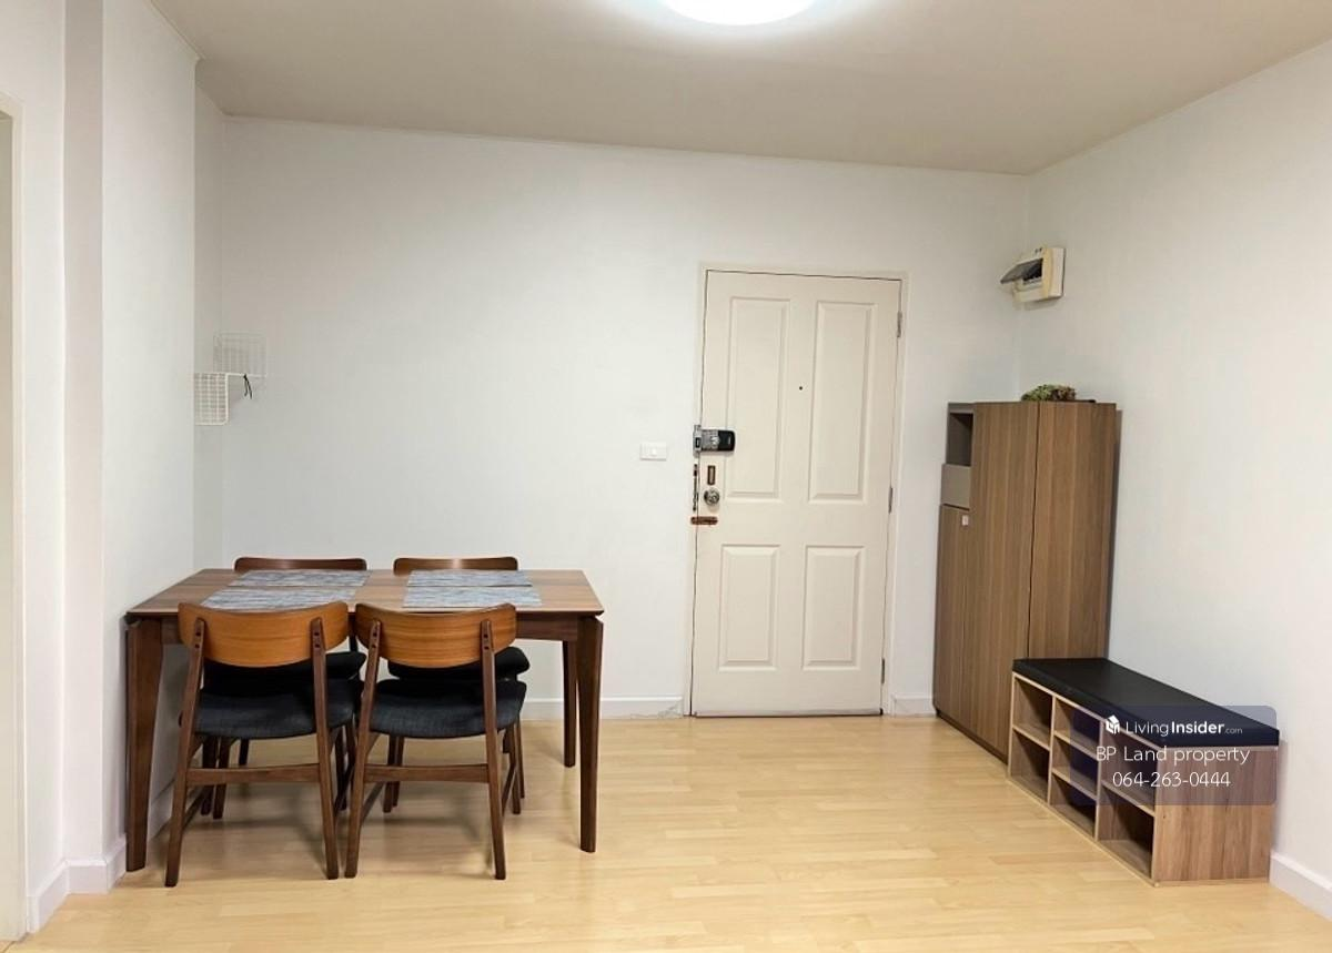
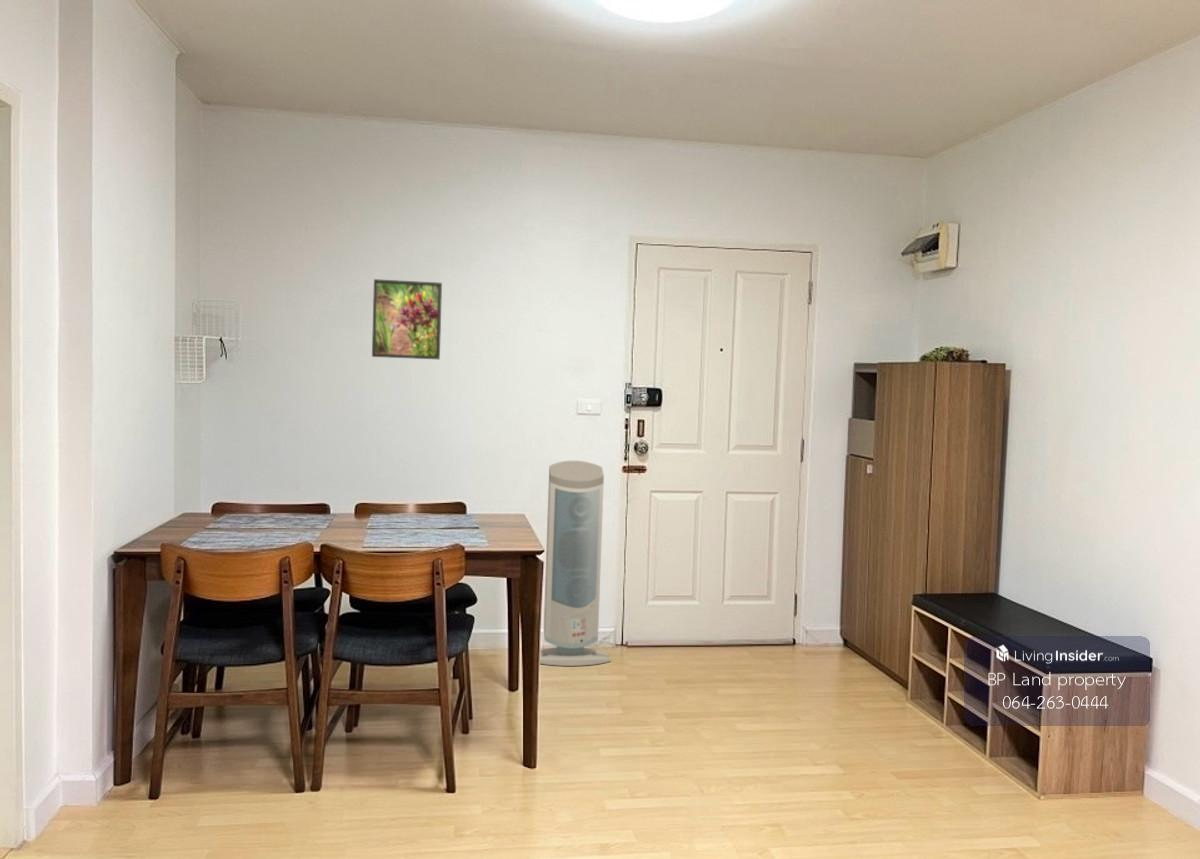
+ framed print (407, 319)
+ air purifier (573, 560)
